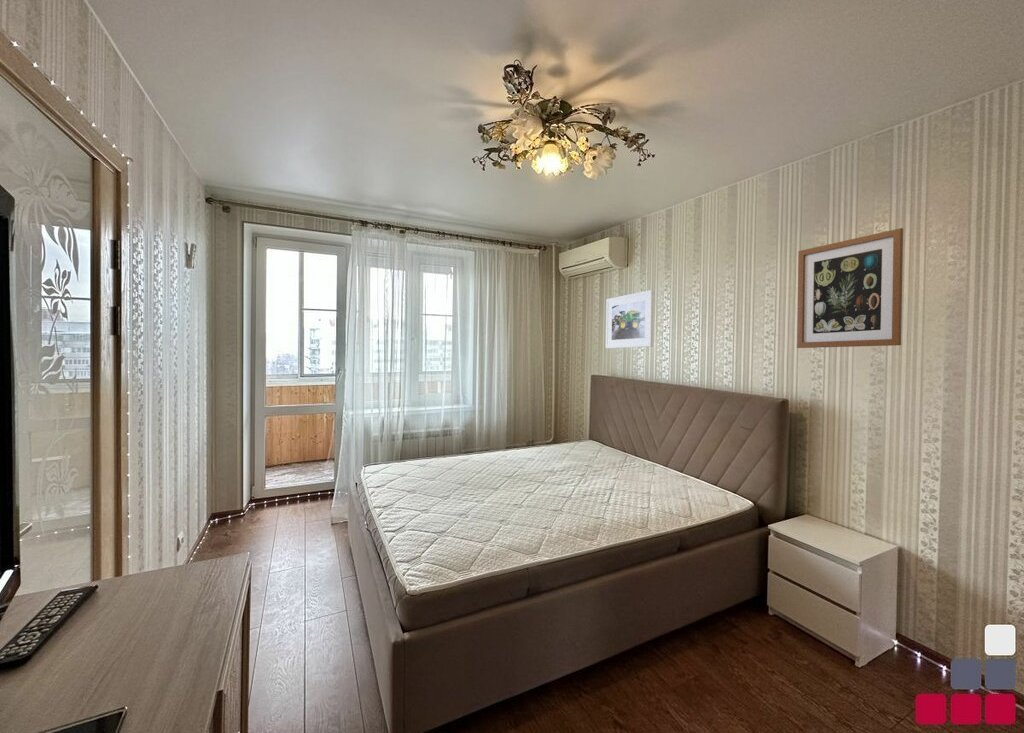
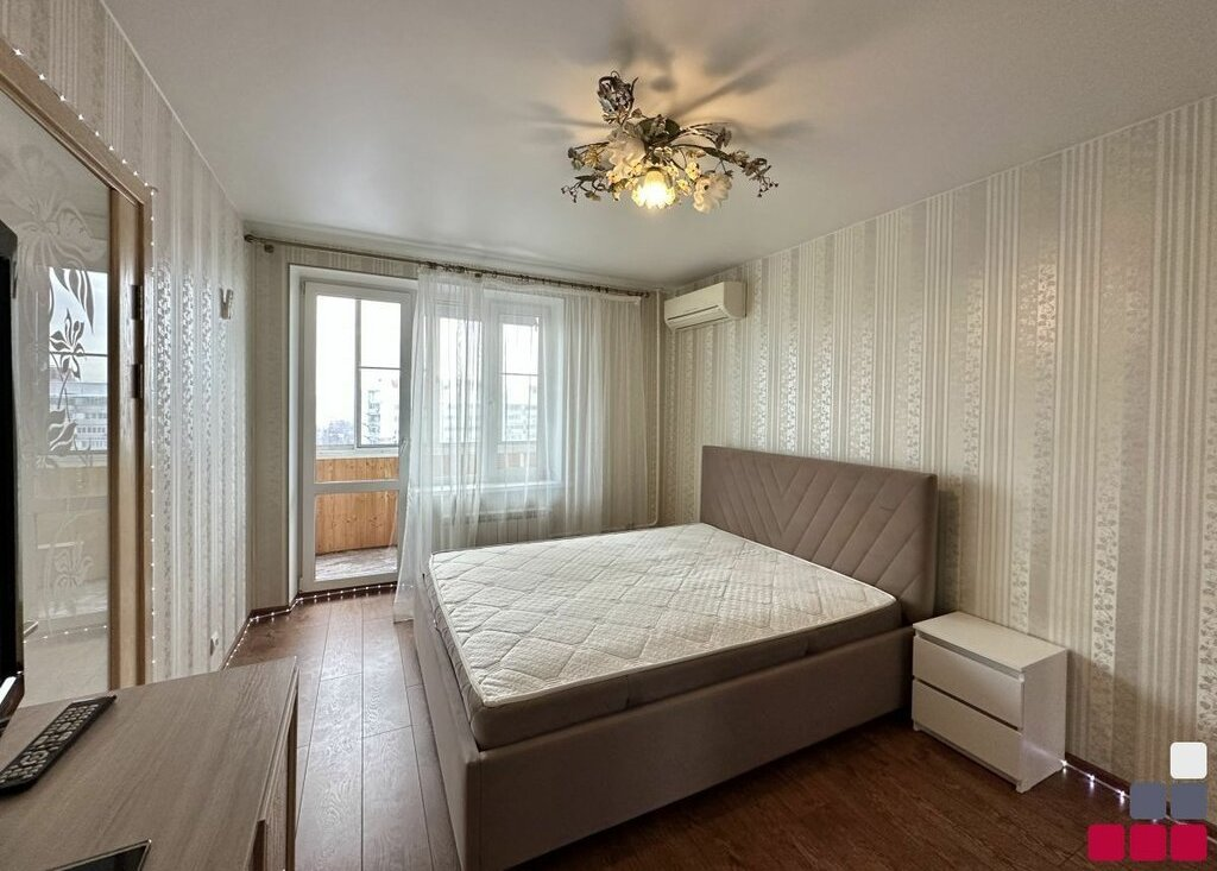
- wall art (845, 293)
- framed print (627, 321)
